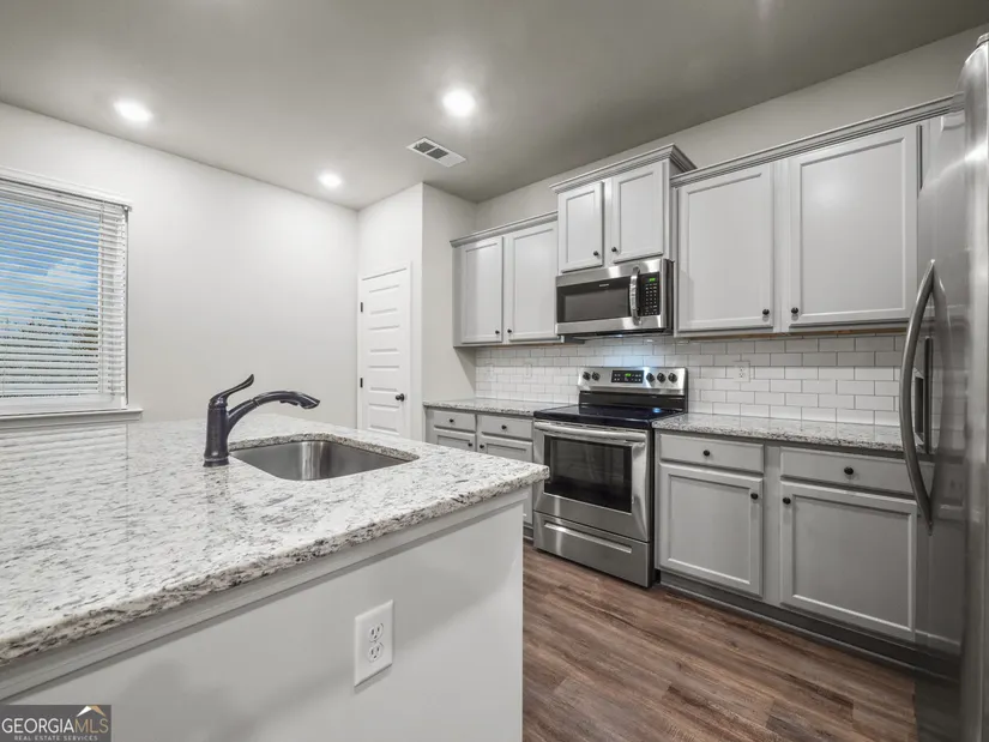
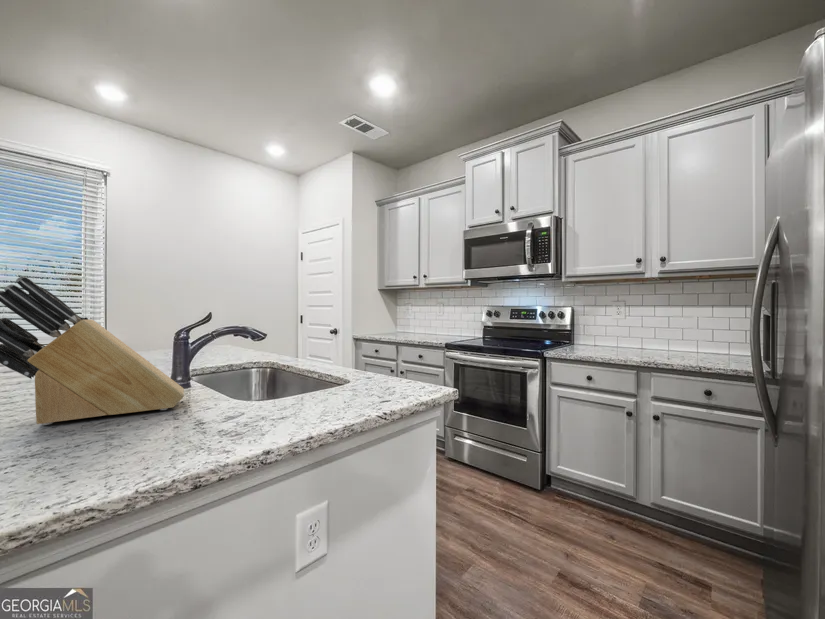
+ knife block (93, 347)
